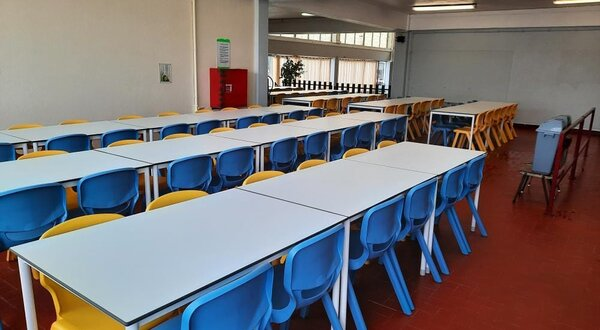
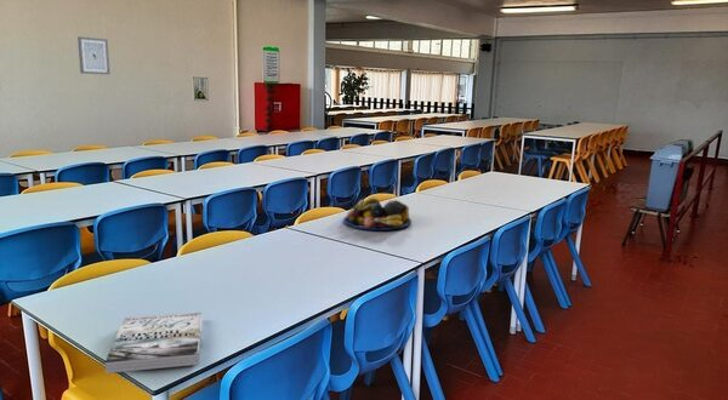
+ fruit bowl (376, 210)
+ book (159, 339)
+ wall art (93, 56)
